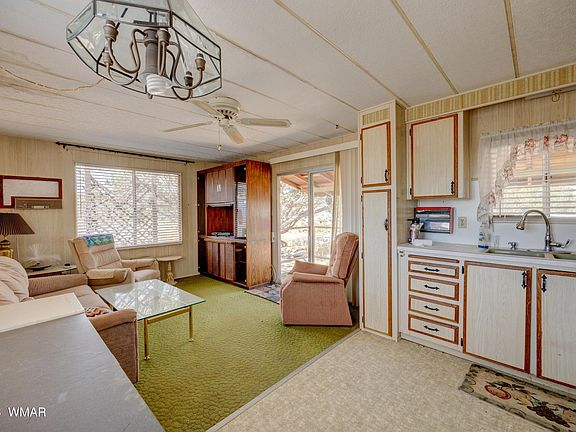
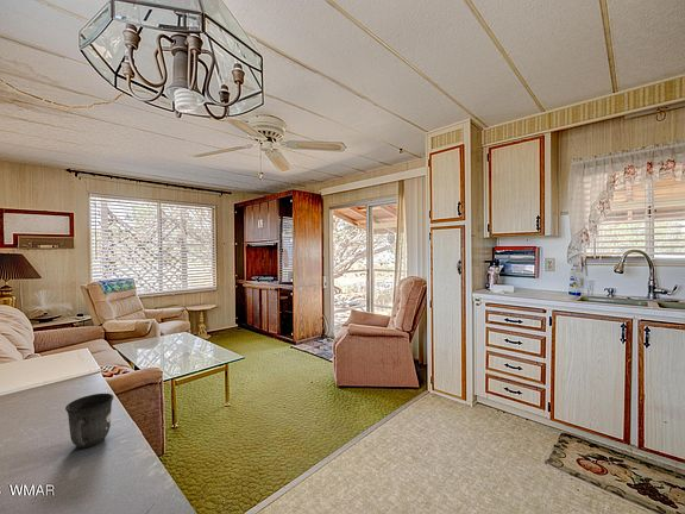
+ mug (88, 425)
